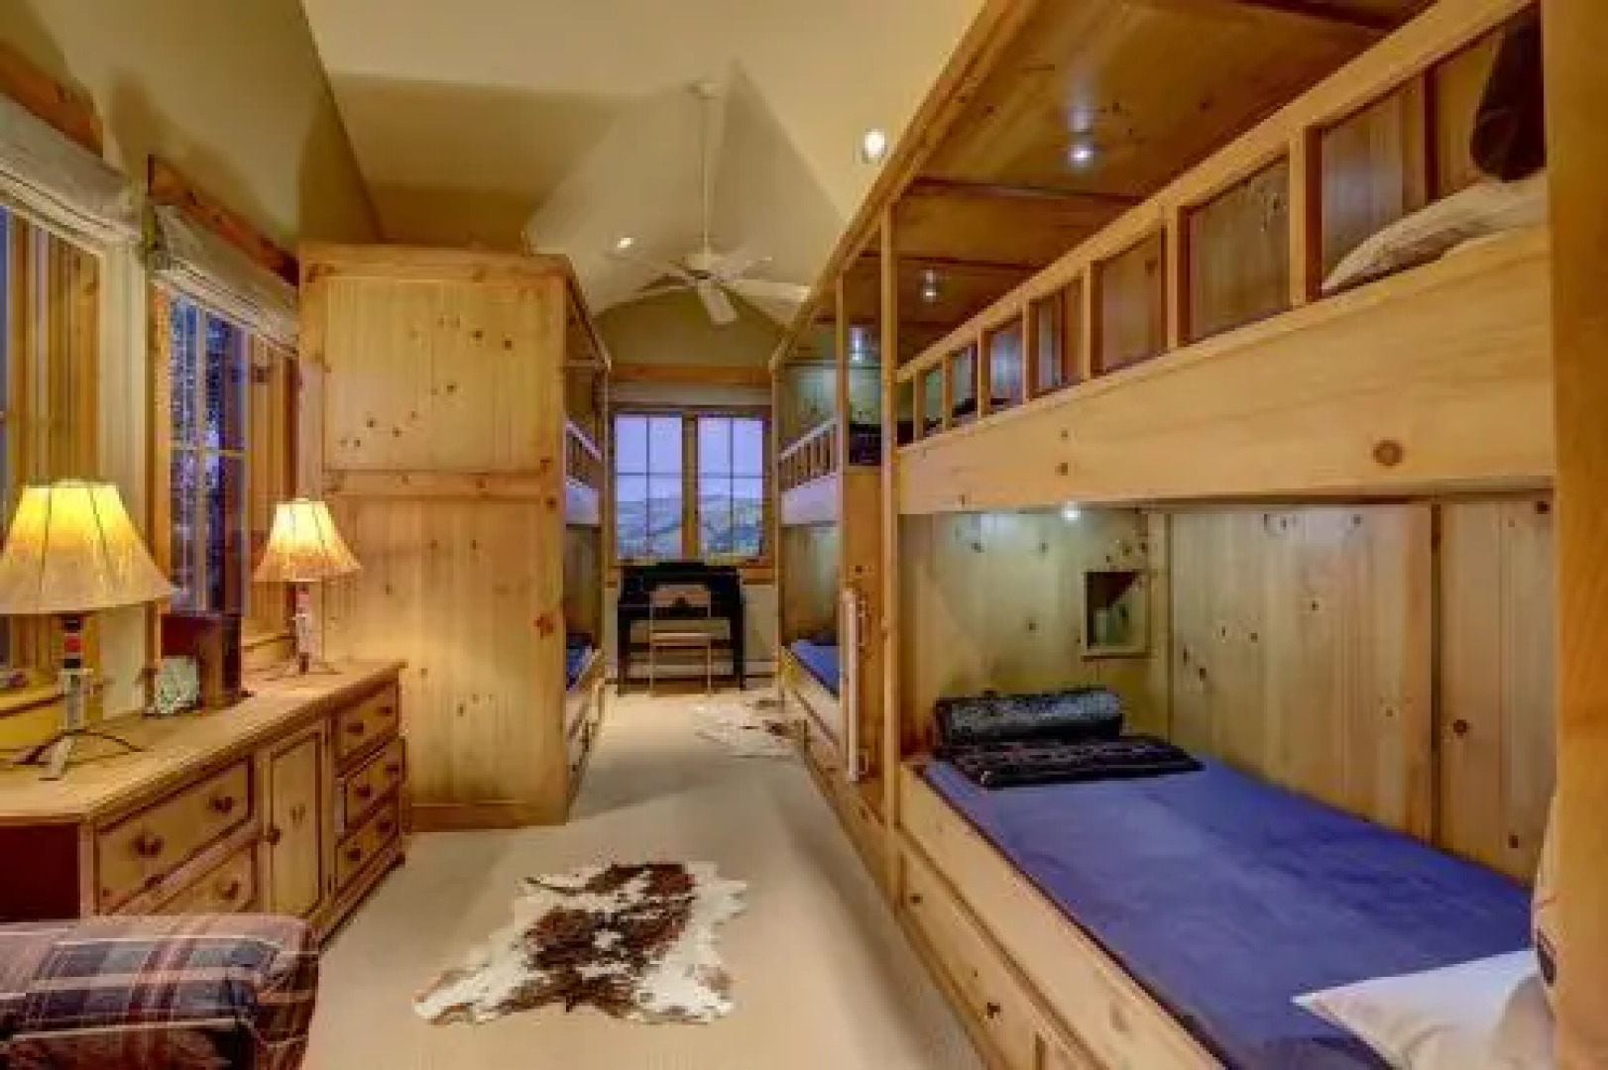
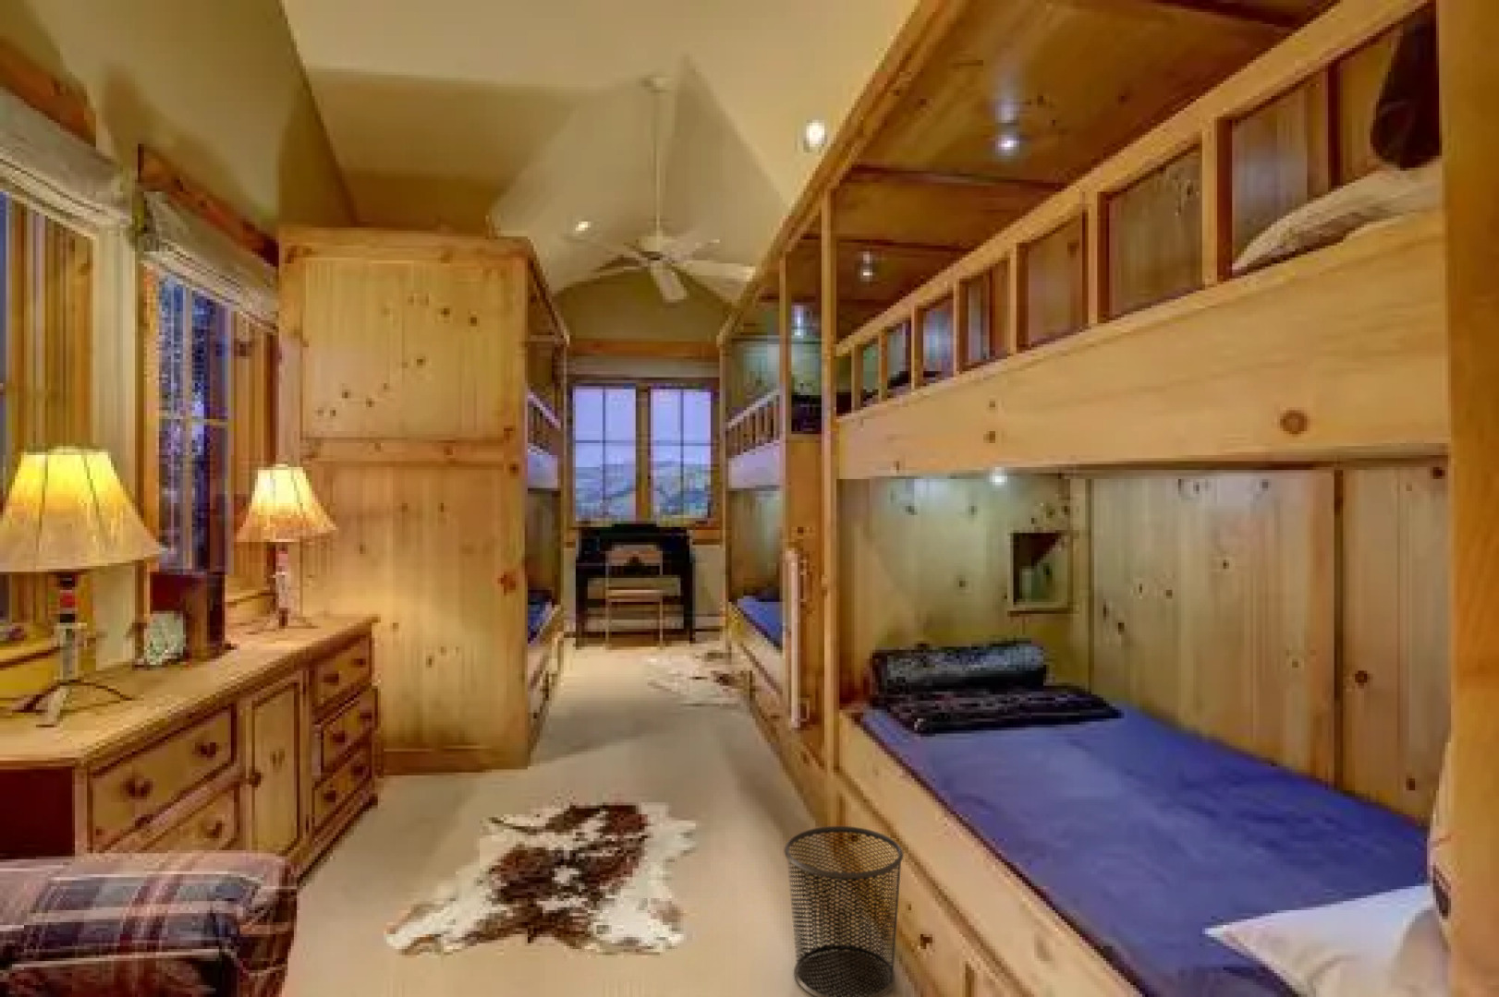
+ waste bin (844, 911)
